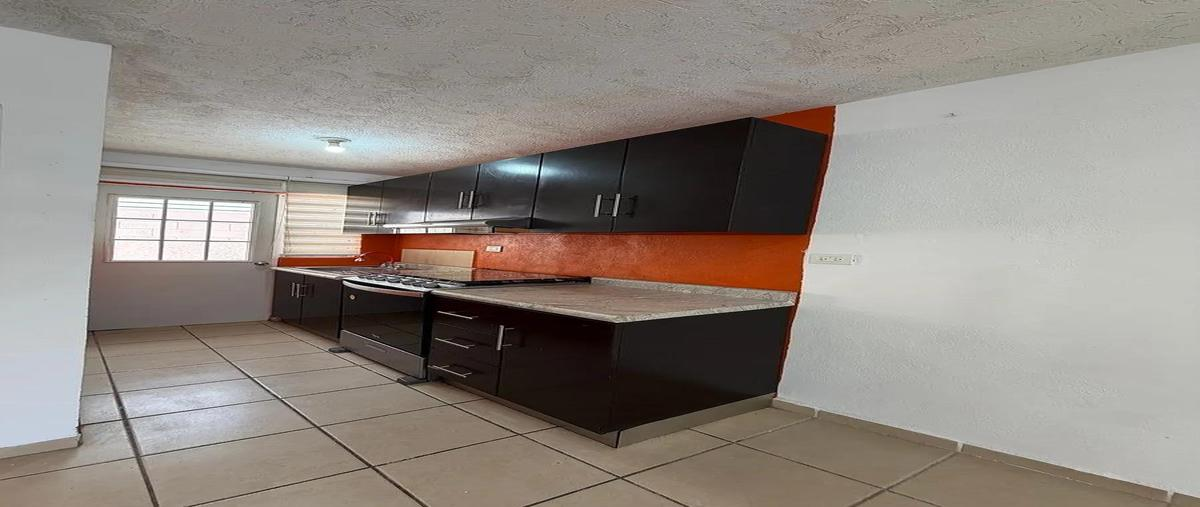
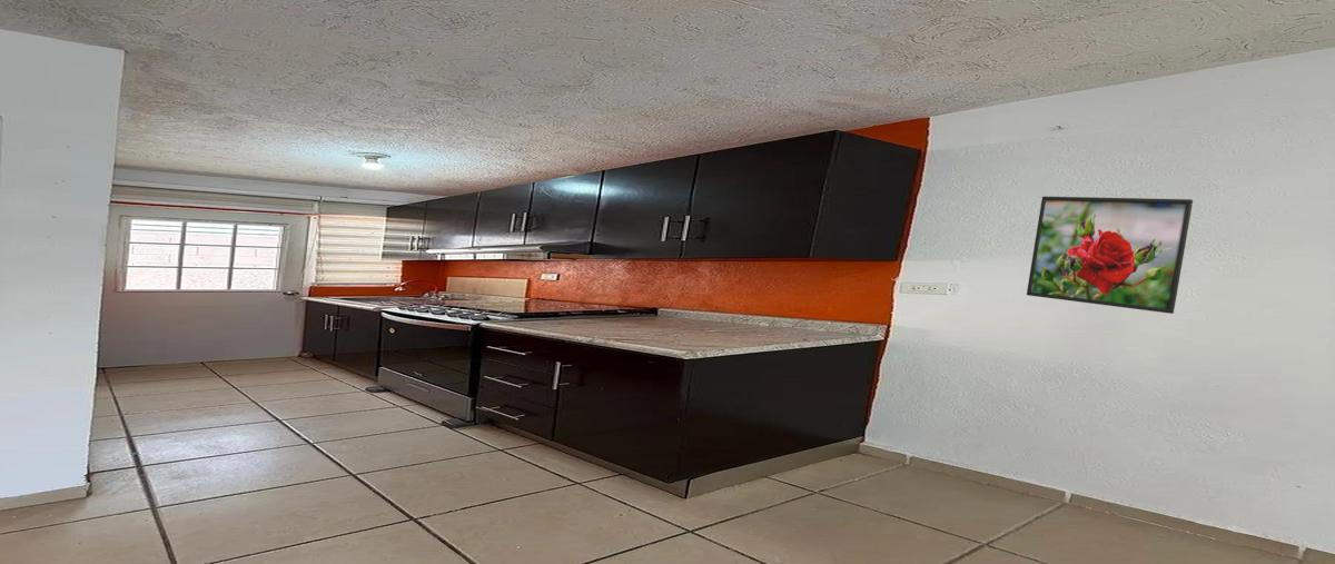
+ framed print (1102, 250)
